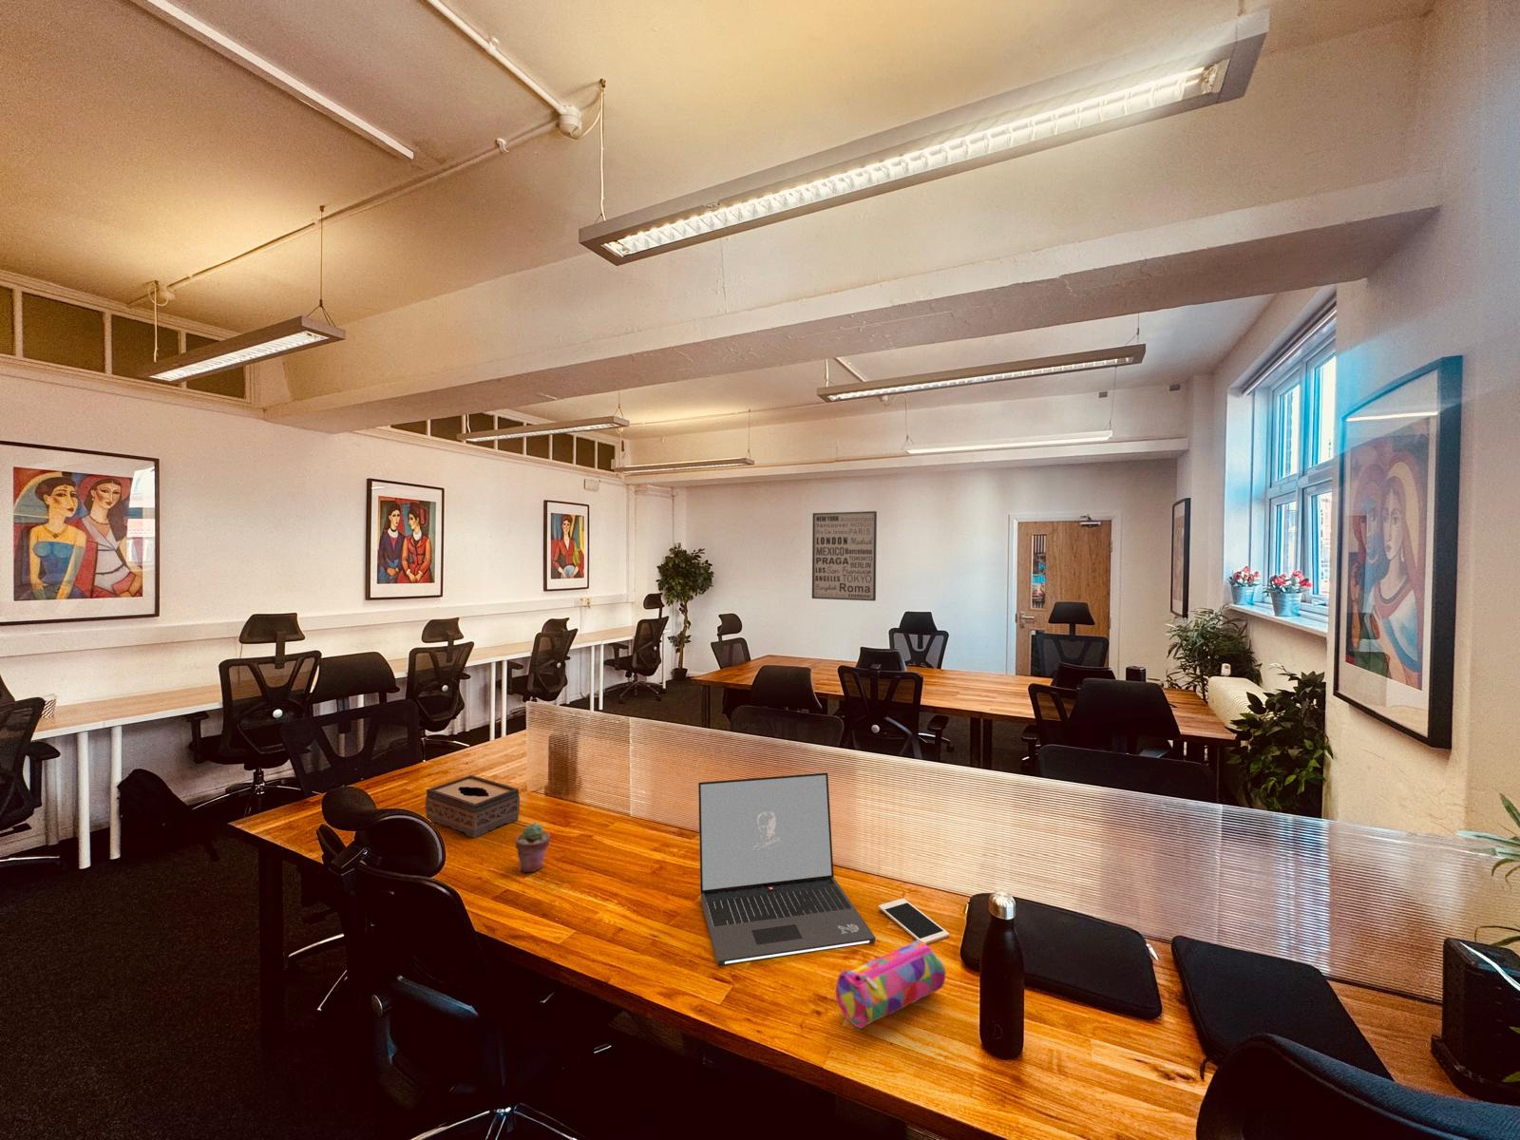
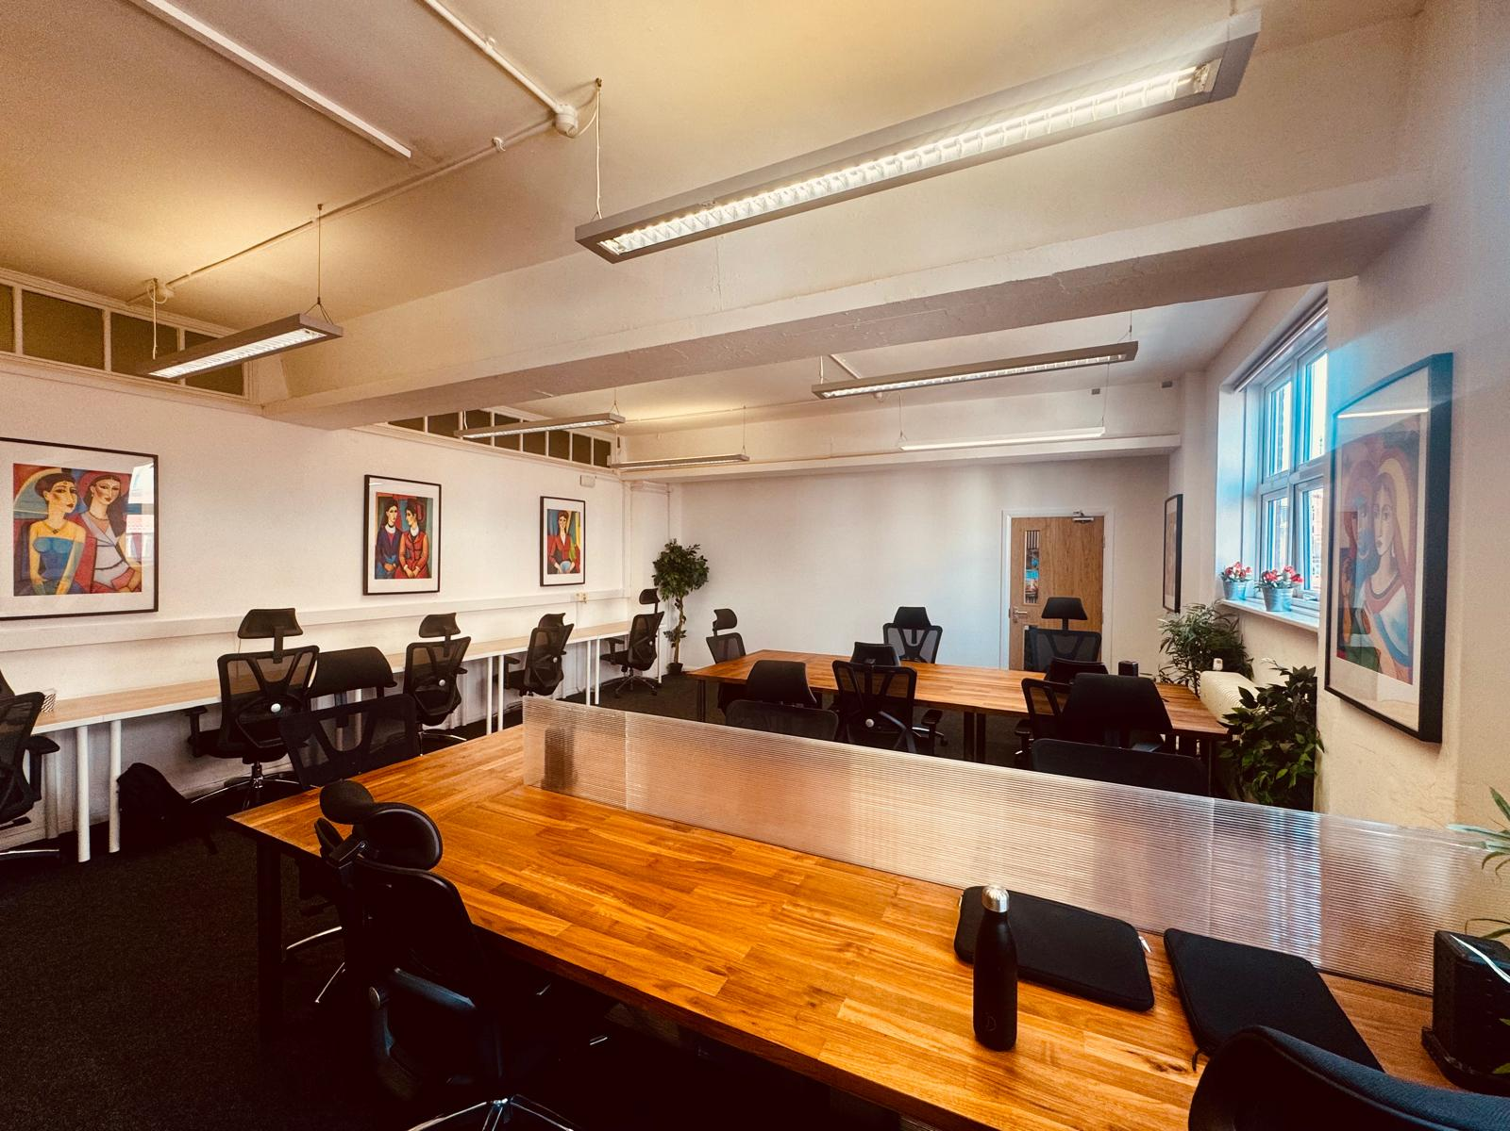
- potted succulent (531, 845)
- wall art (844, 556)
- pencil case (890, 981)
- tissue box (472, 804)
- laptop (780, 857)
- cell phone (912, 920)
